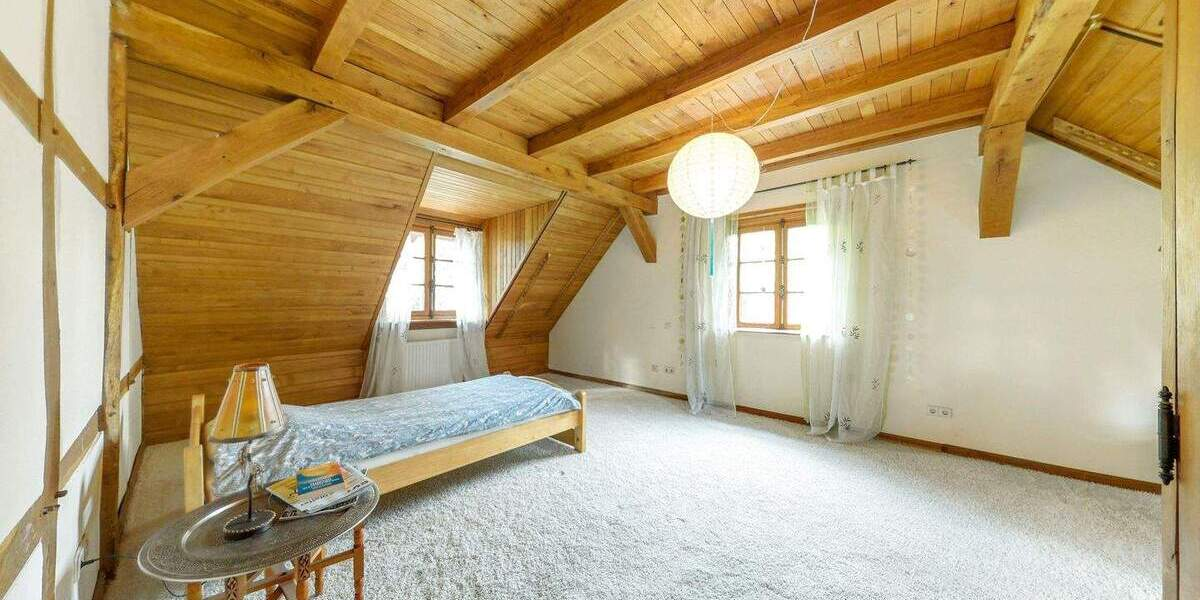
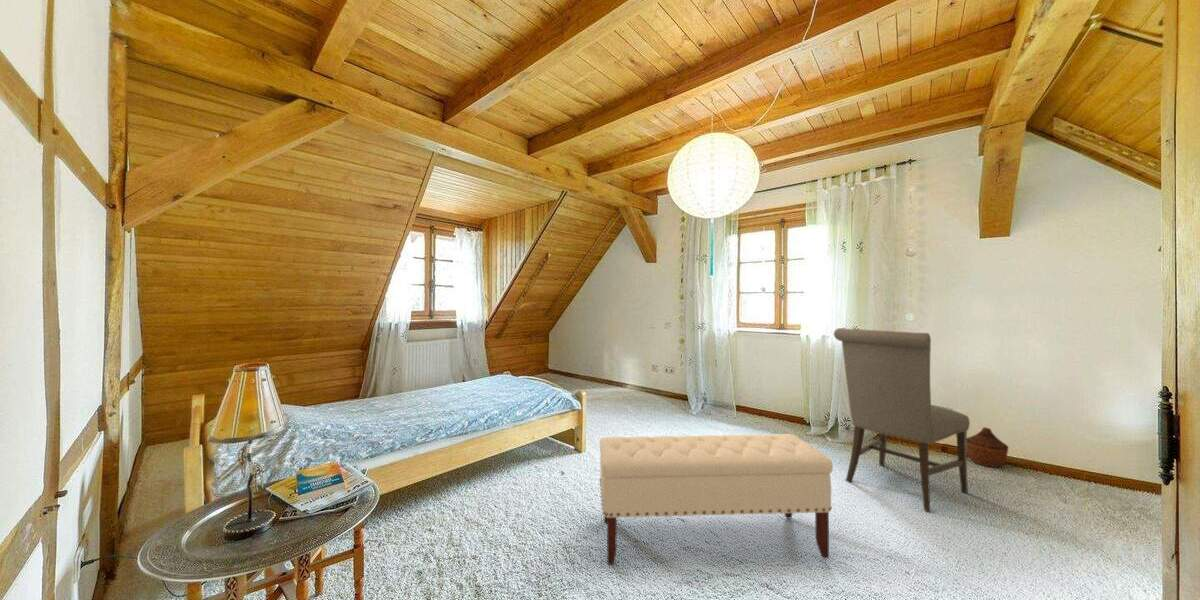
+ bench (707, 491)
+ chair (900, 408)
+ woven basket (986, 445)
